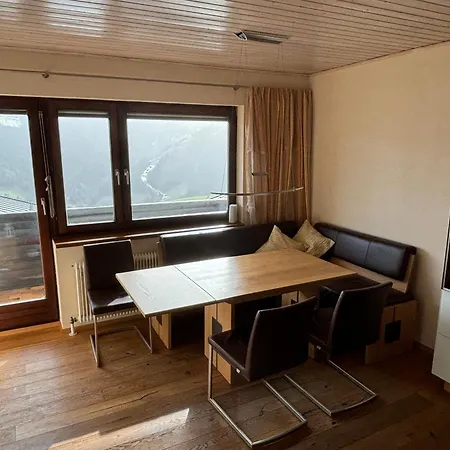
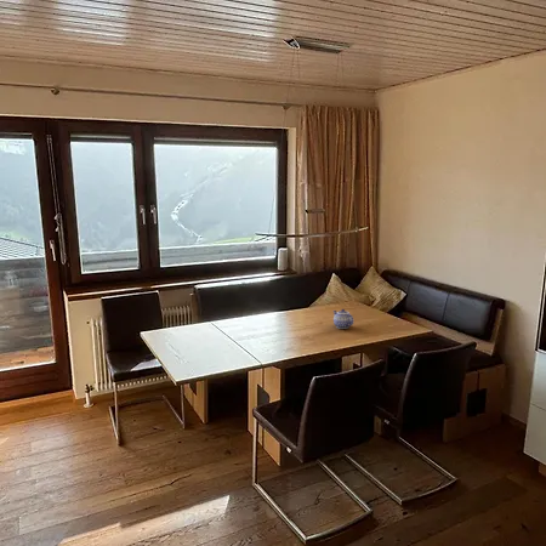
+ teapot (342, 318)
